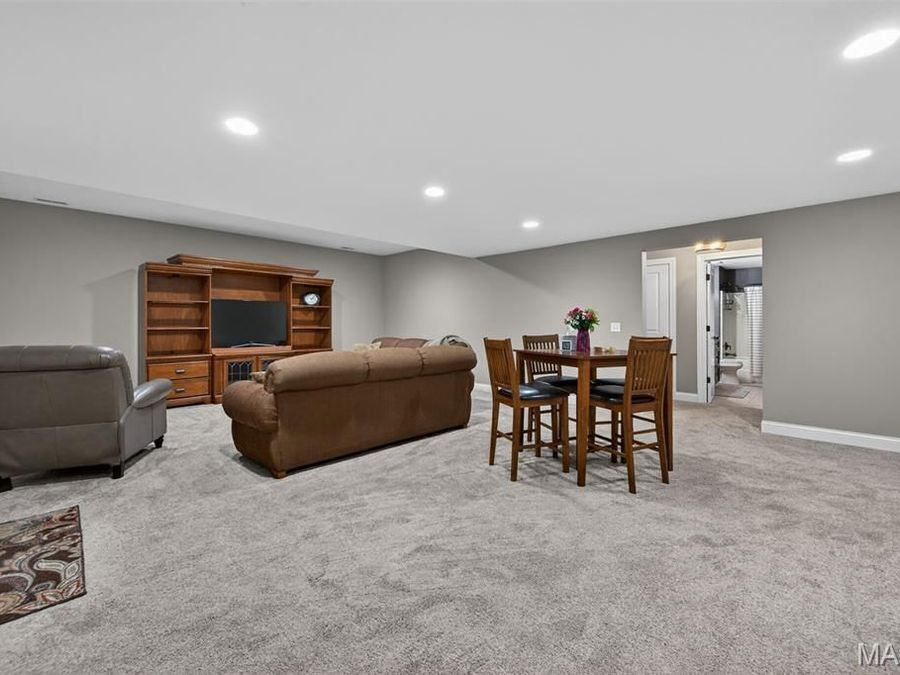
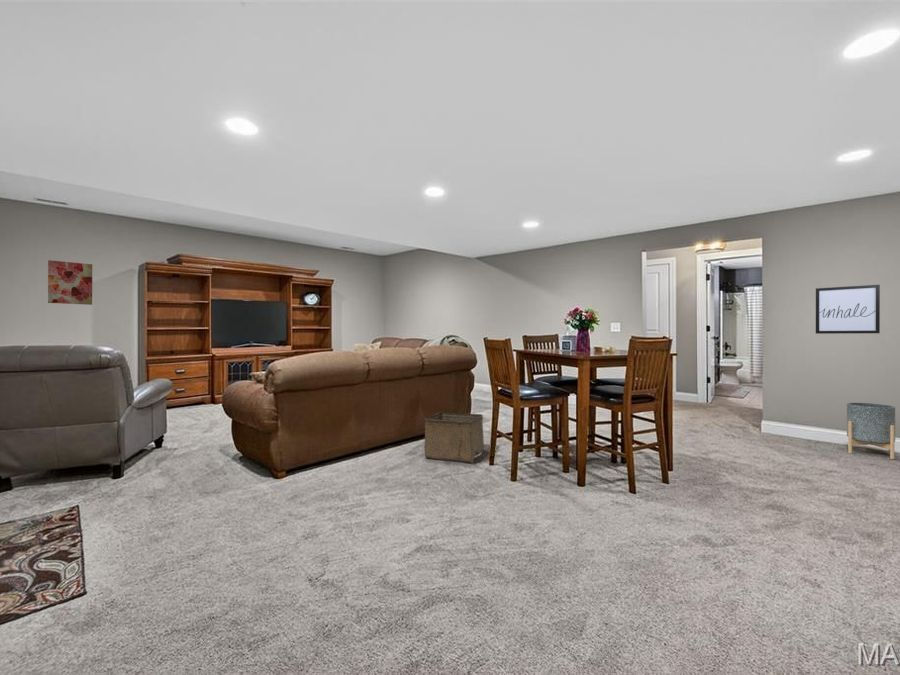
+ storage bin (455, 435)
+ planter (870, 429)
+ wall art (70, 283)
+ wall art (846, 310)
